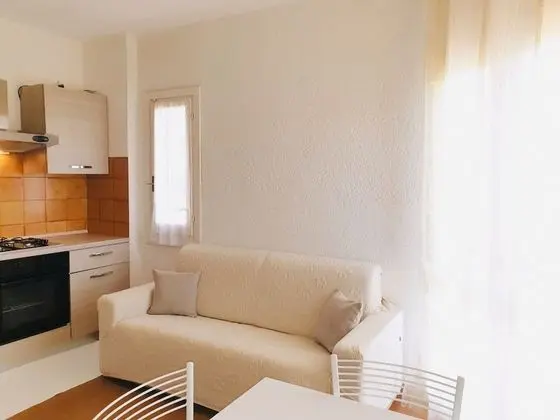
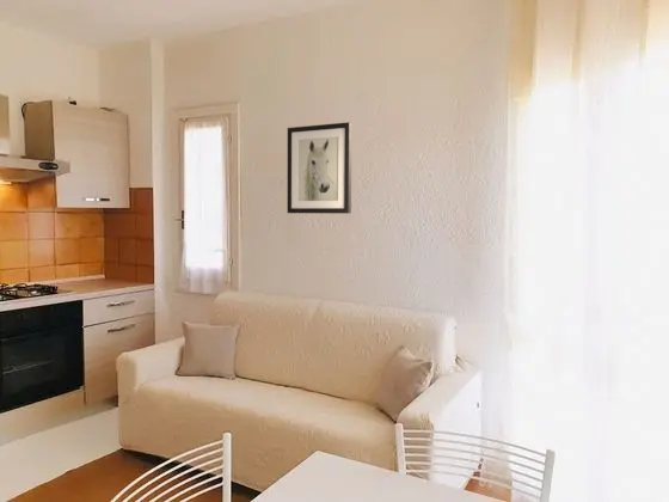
+ wall art (318, 169)
